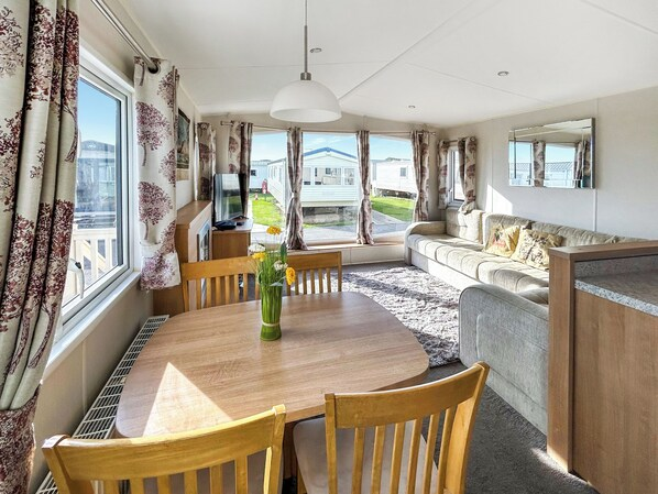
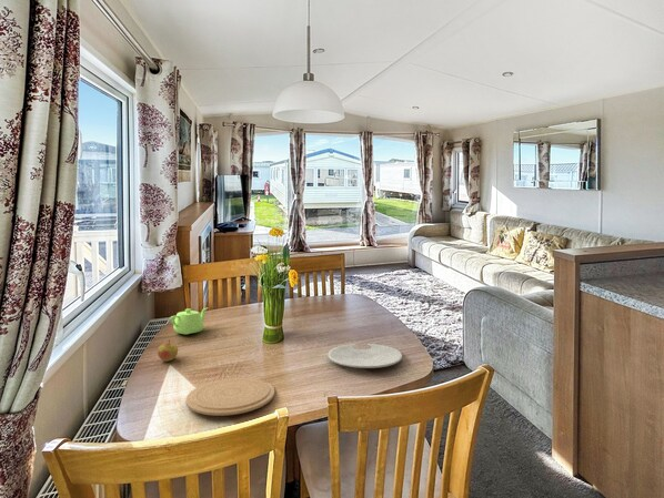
+ apple (168, 349)
+ teapot (190, 319)
+ plate (231, 394)
+ plate (364, 355)
